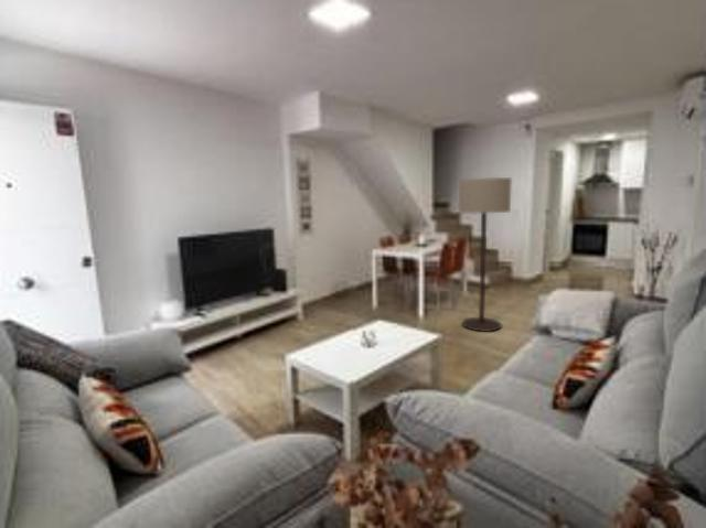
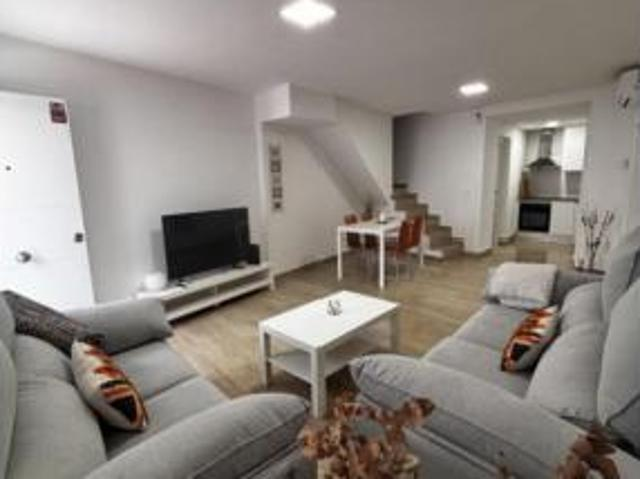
- floor lamp (482, 254)
